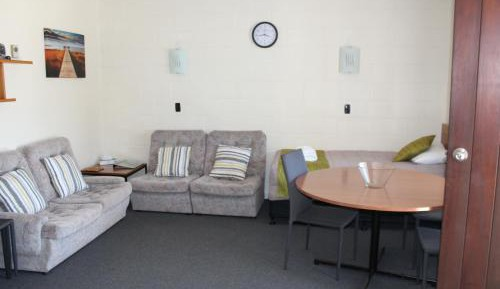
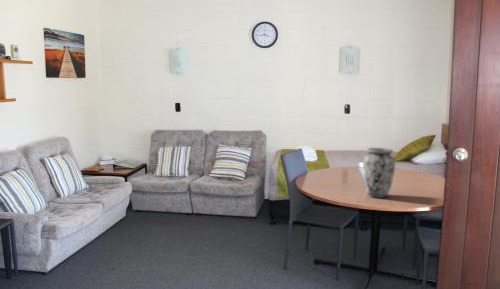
+ vase (378, 172)
